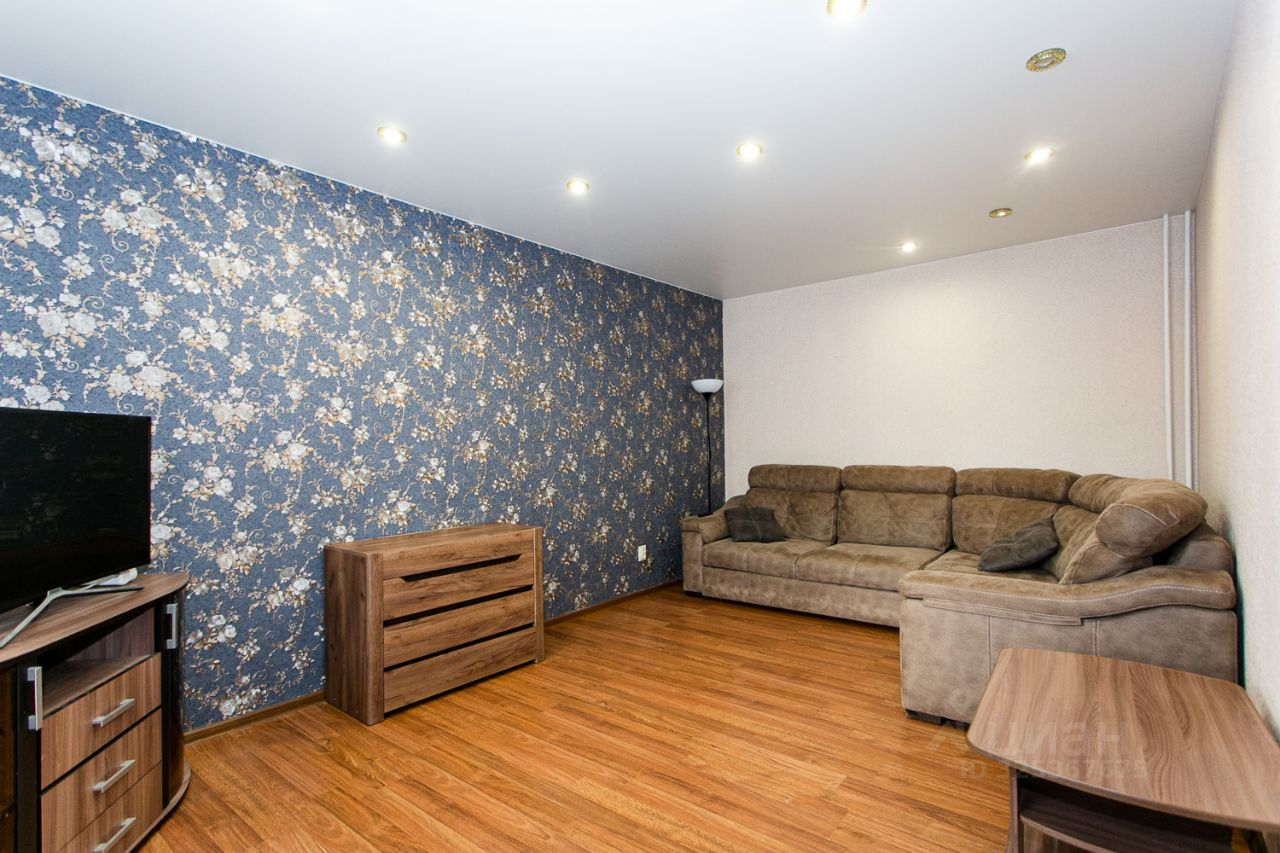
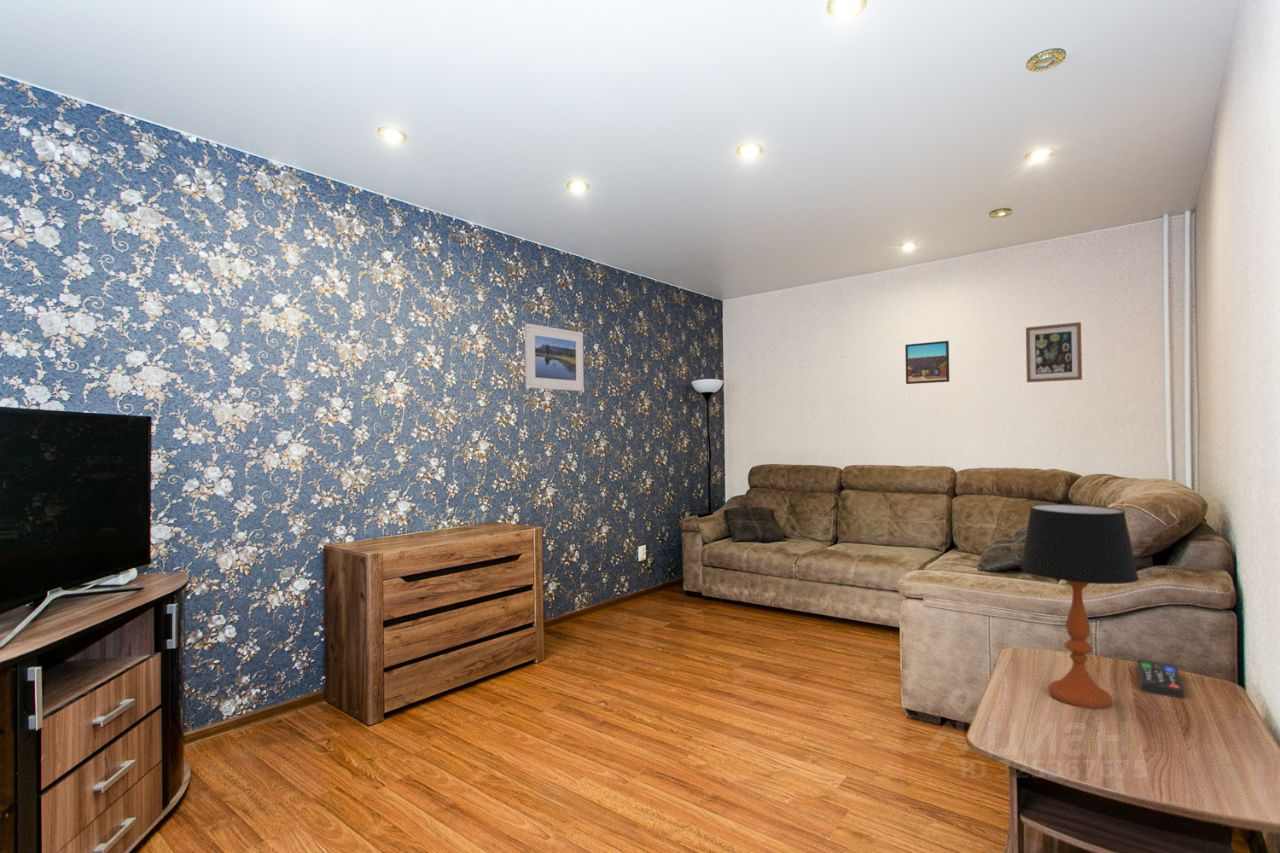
+ table lamp (1077, 602)
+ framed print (926, 362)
+ remote control (1159, 677)
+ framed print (555, 358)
+ wall art (1053, 353)
